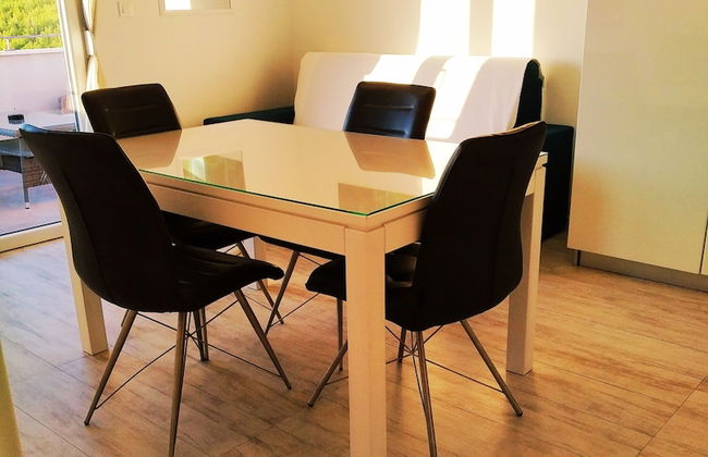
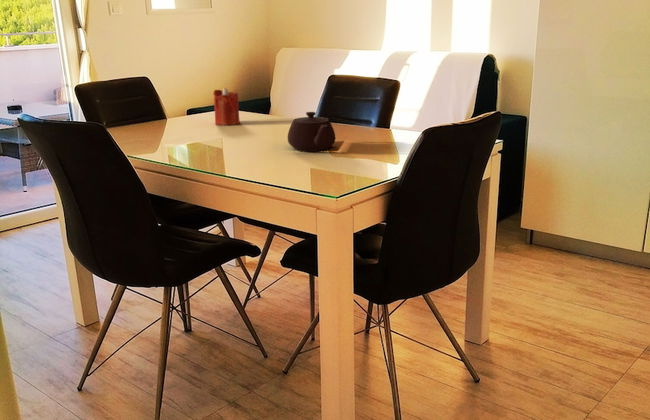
+ candle (226, 105)
+ teapot (312, 131)
